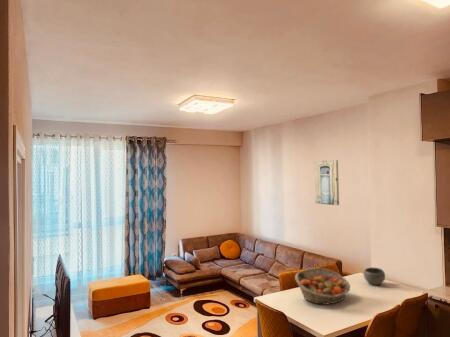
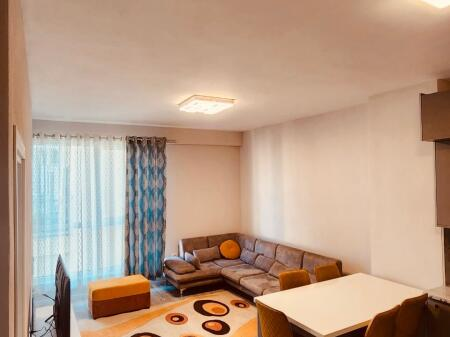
- bowl (374, 276)
- wall art (326, 182)
- fruit basket (322, 285)
